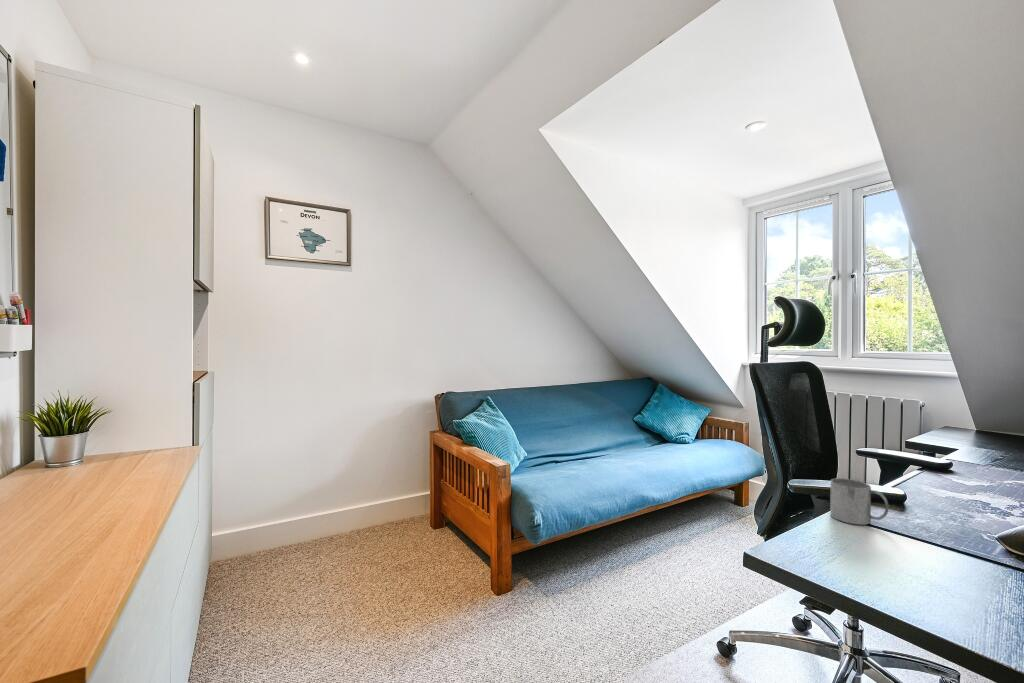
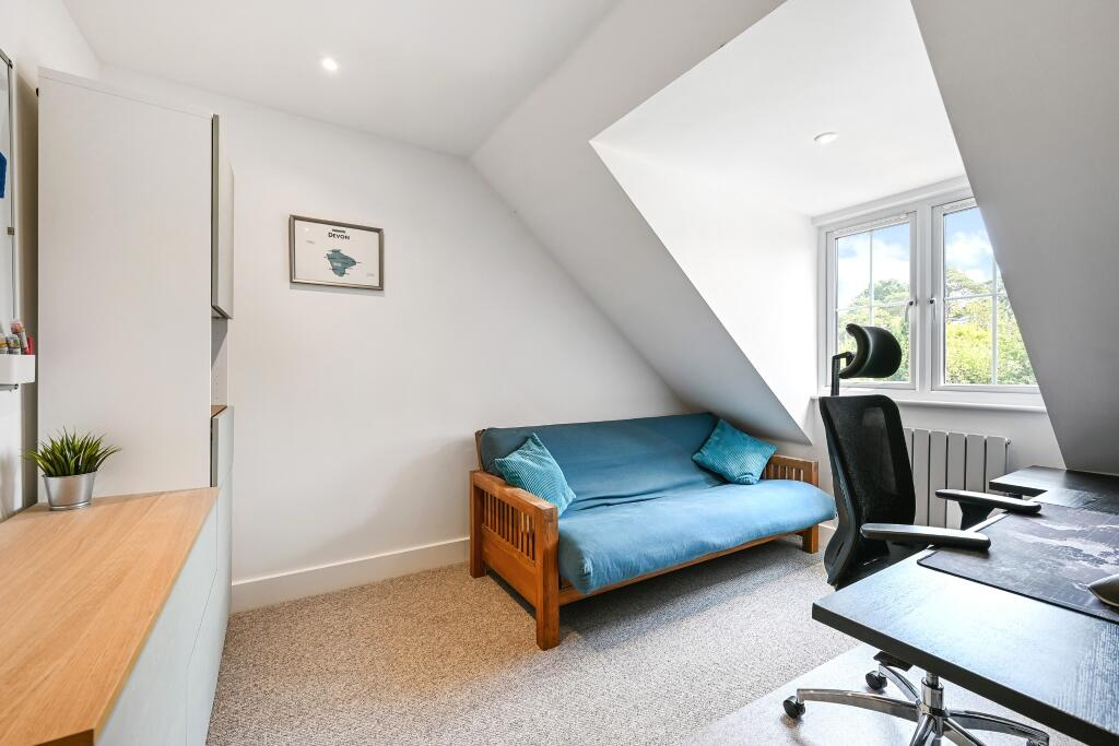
- mug (858, 502)
